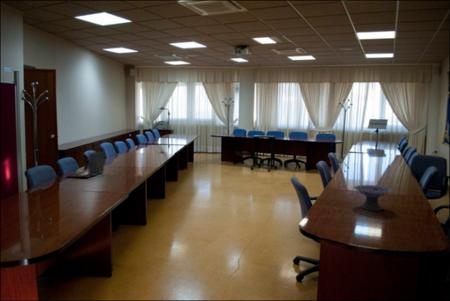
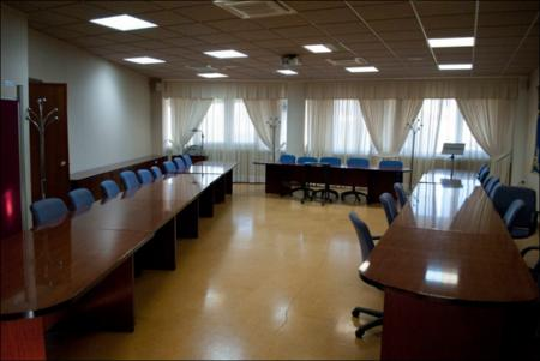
- decorative bowl (372, 198)
- laptop (88, 163)
